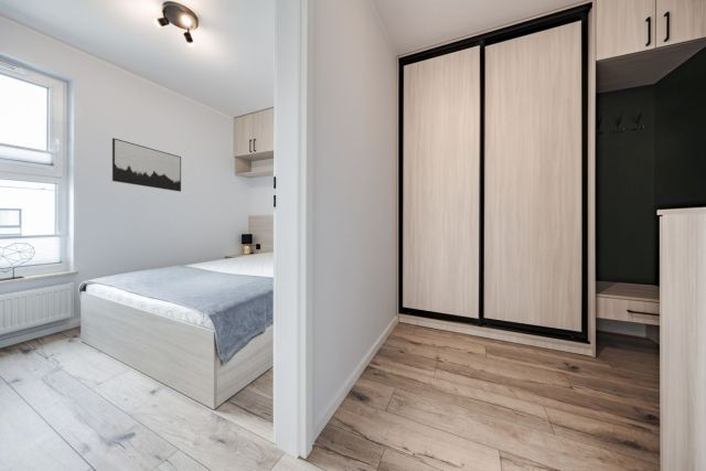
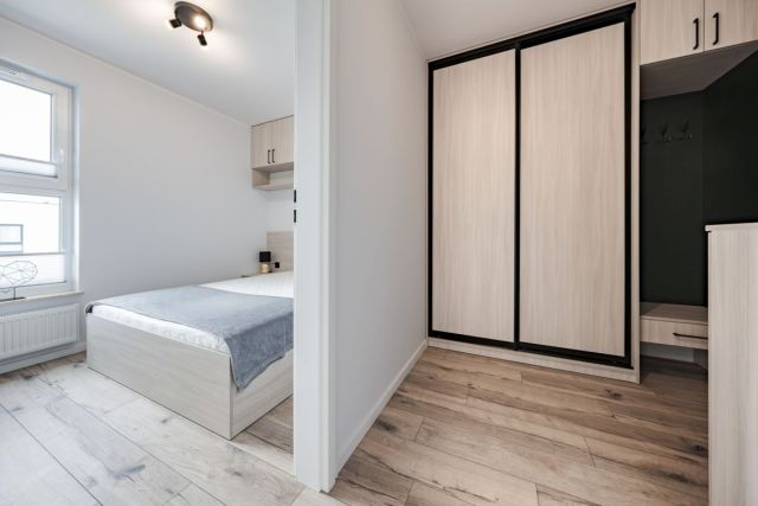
- wall art (150, 168)
